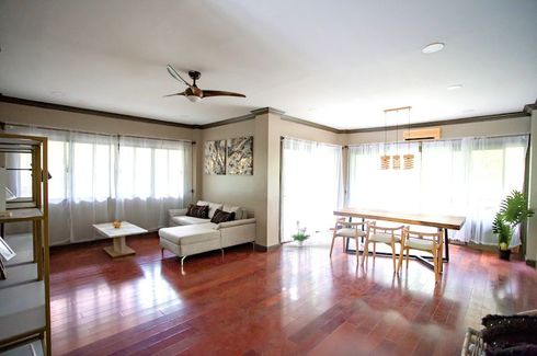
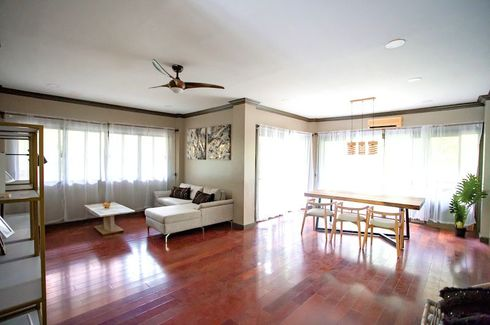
- potted plant (300, 233)
